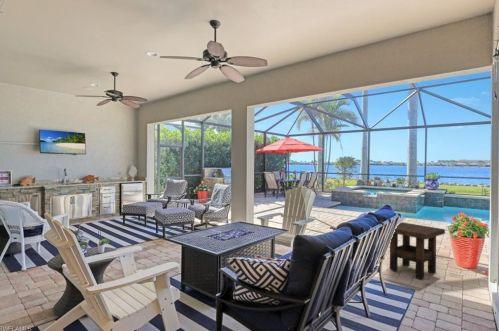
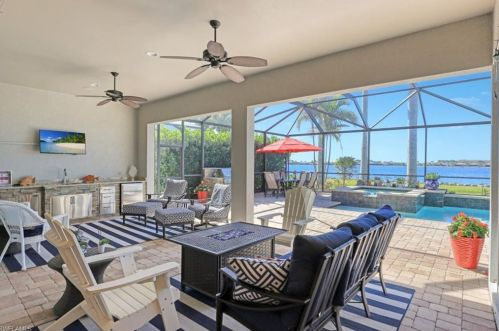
- side table (412, 249)
